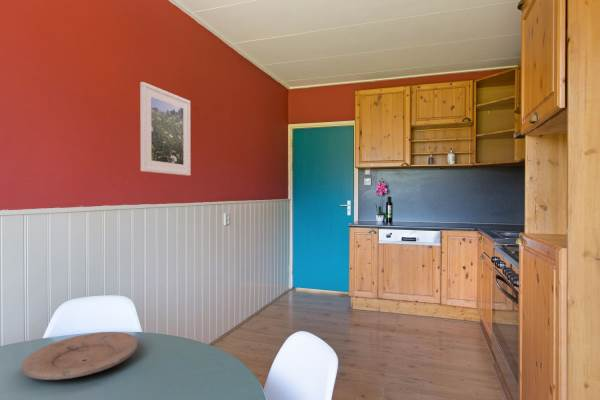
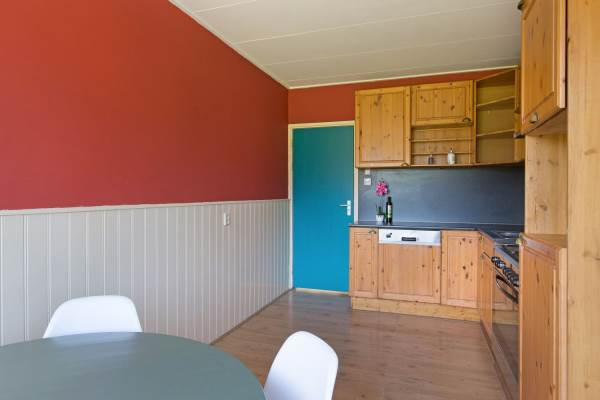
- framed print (167, 132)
- plate (84, 356)
